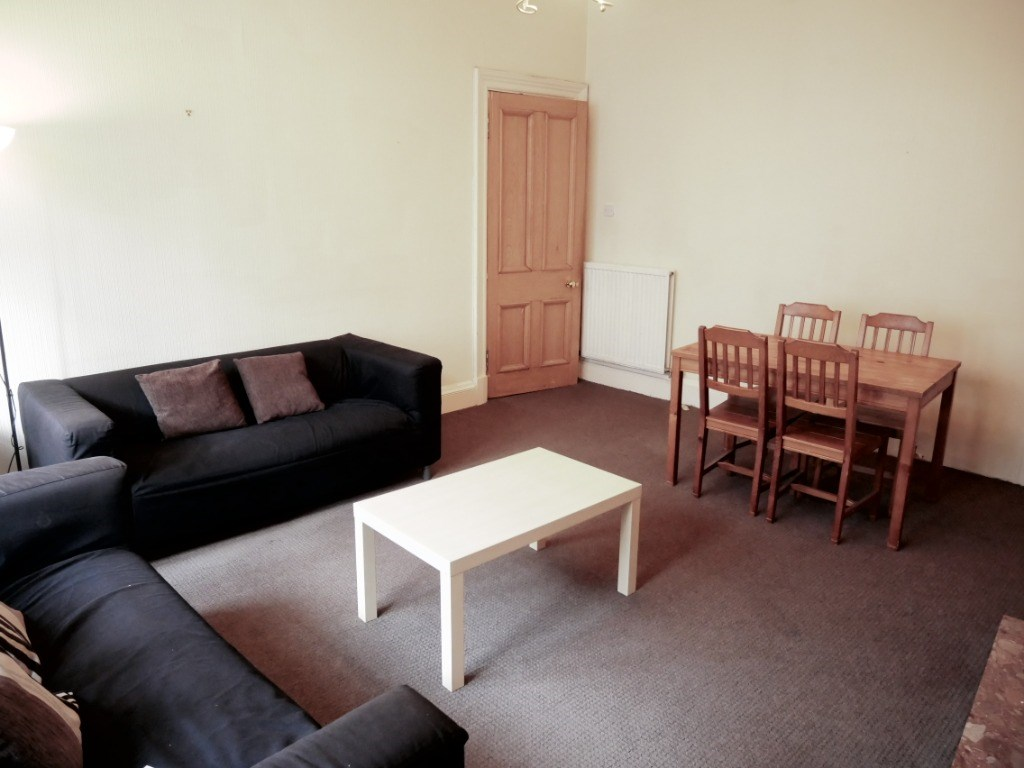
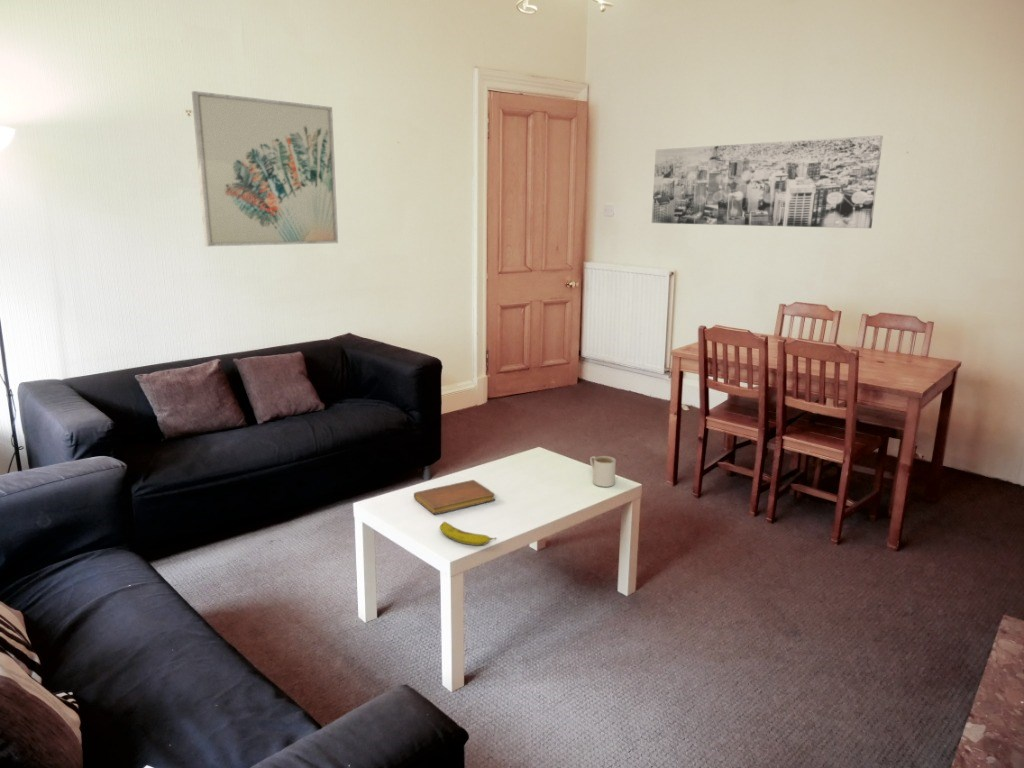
+ wall art (271, 173)
+ fruit (463, 531)
+ mug (600, 469)
+ wall art (752, 185)
+ notebook (454, 496)
